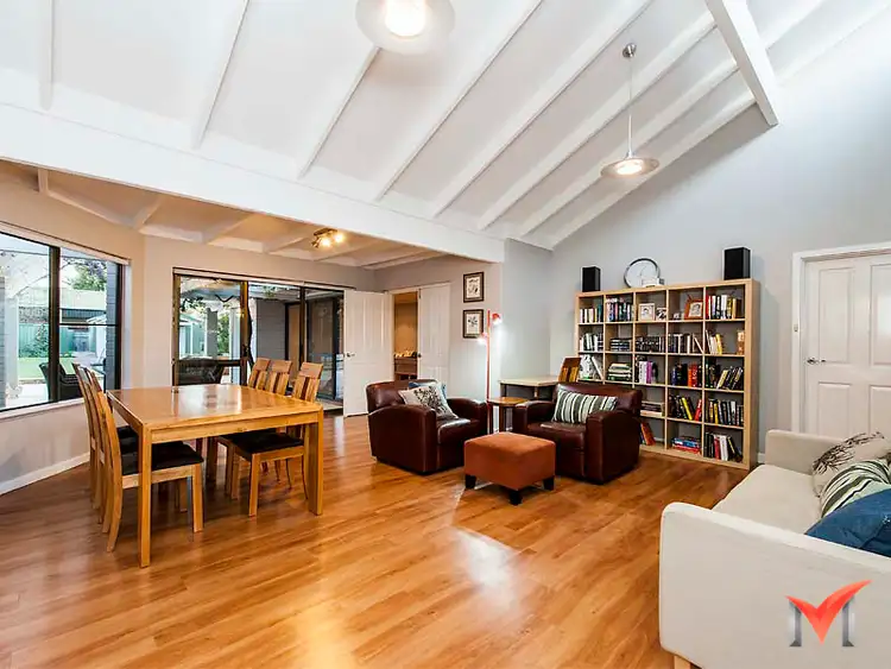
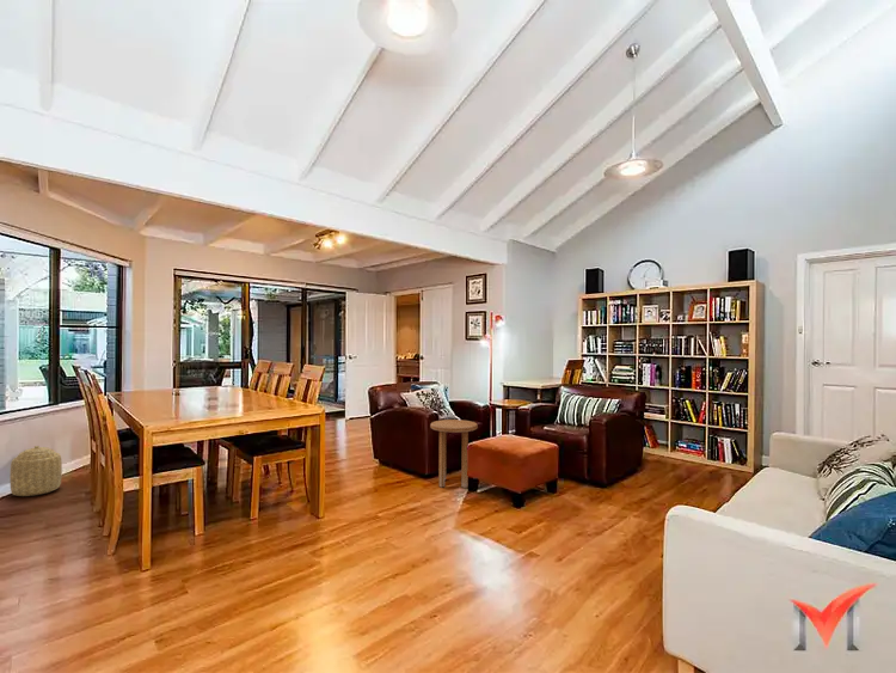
+ basket (36, 469)
+ side table (444, 453)
